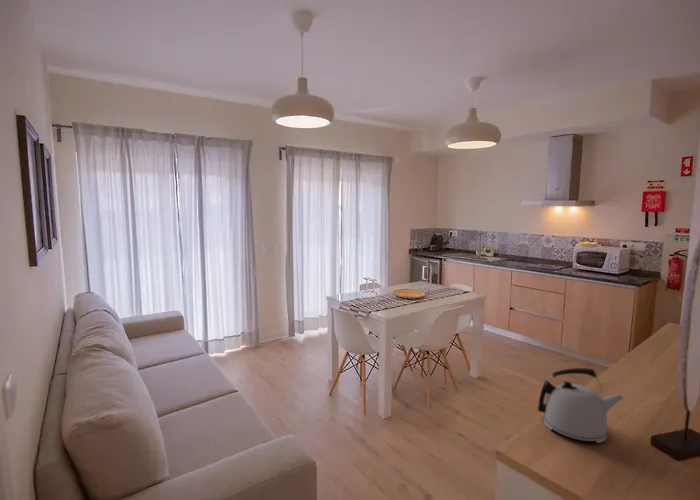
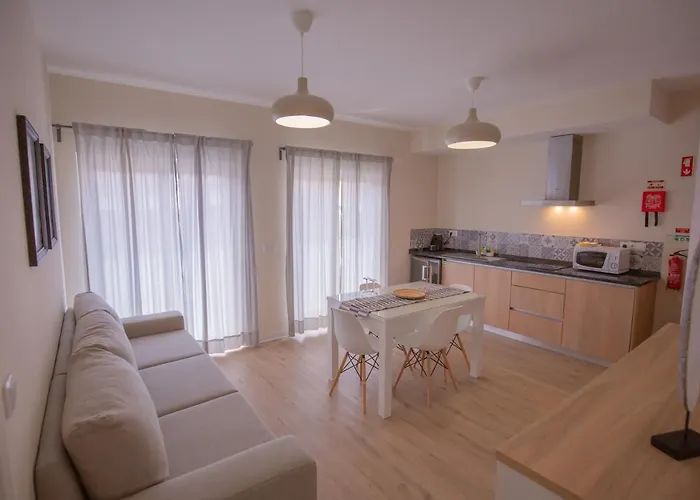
- kettle (578, 397)
